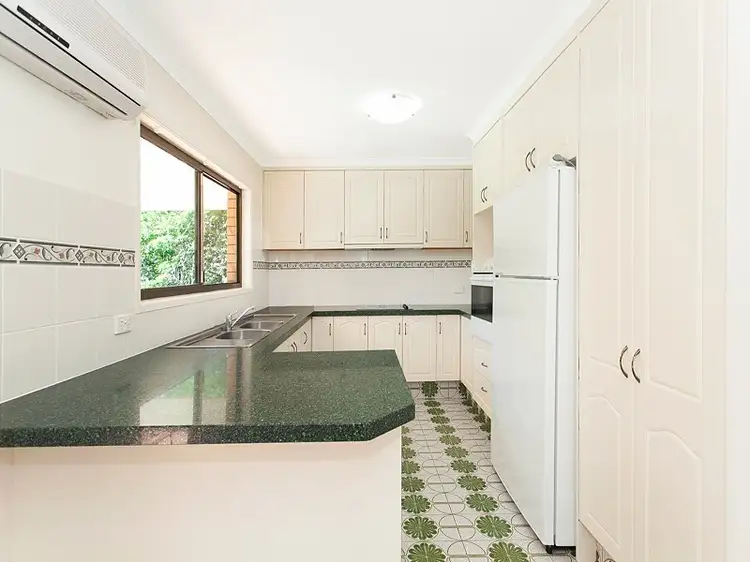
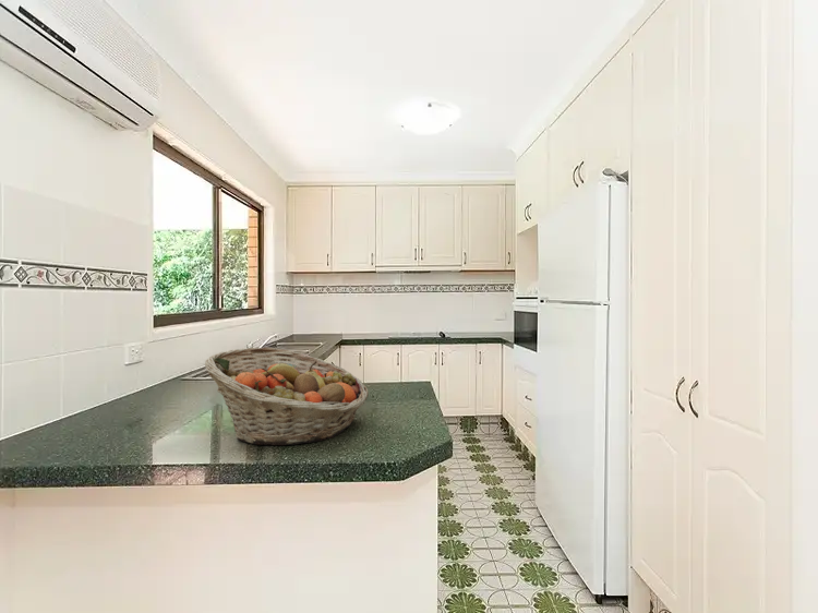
+ fruit basket (291, 388)
